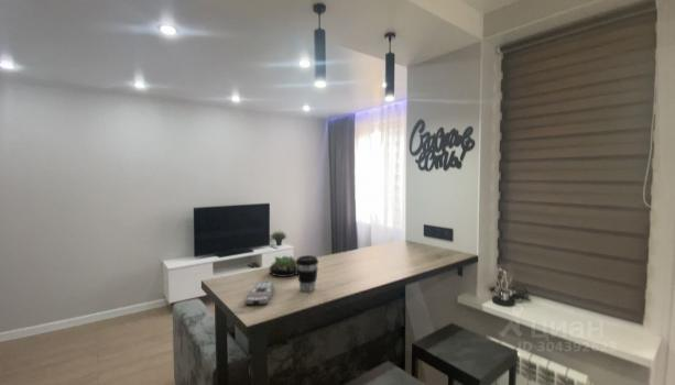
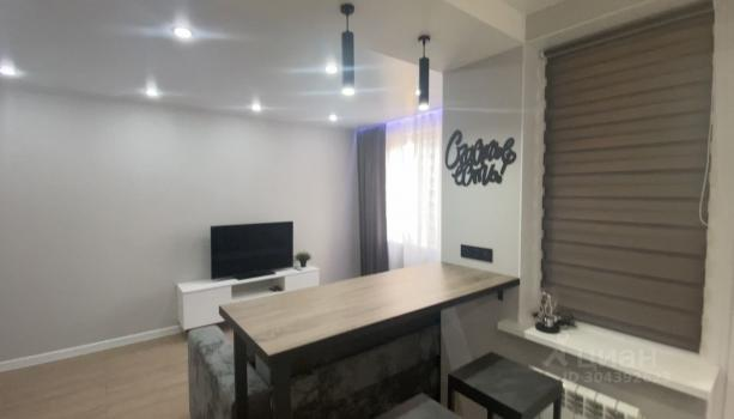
- remote control (261, 292)
- coffee cup (307, 273)
- succulent plant (285, 264)
